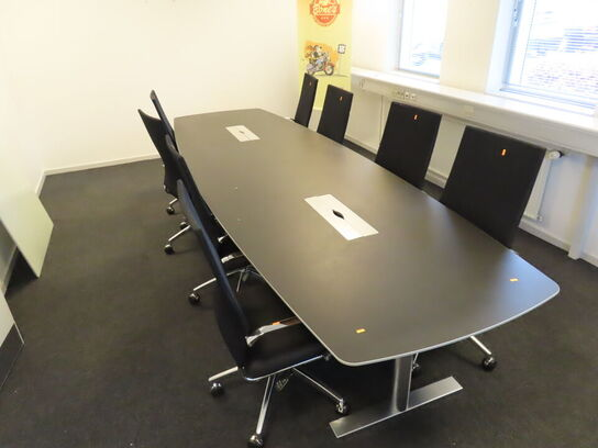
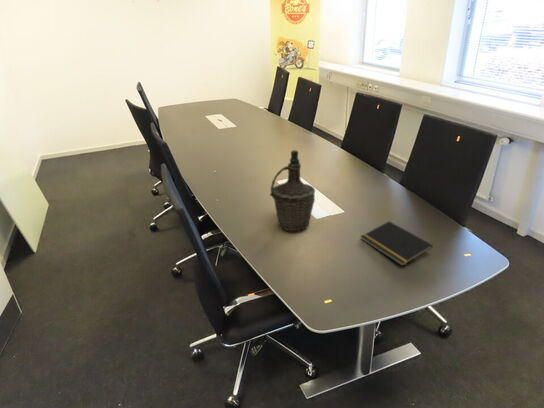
+ notepad (395, 241)
+ bottle (293, 189)
